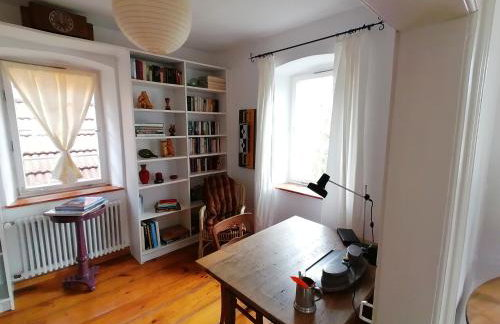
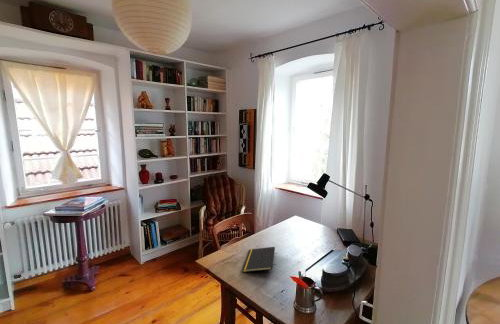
+ notepad (259, 258)
